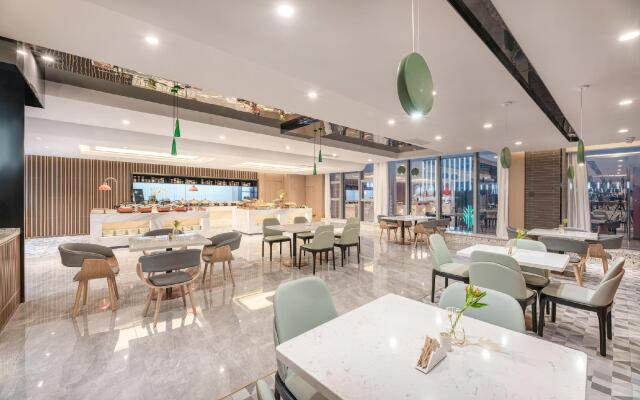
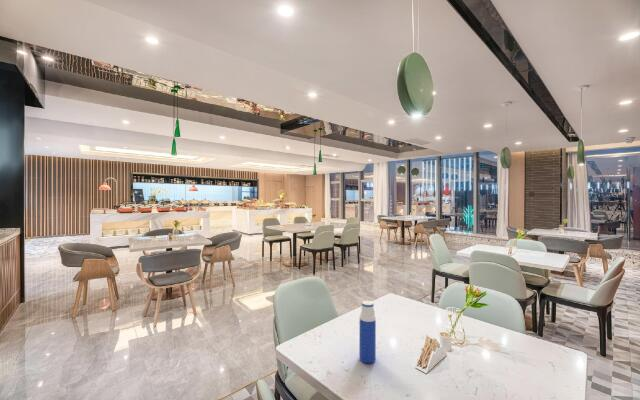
+ water bottle (367, 330)
